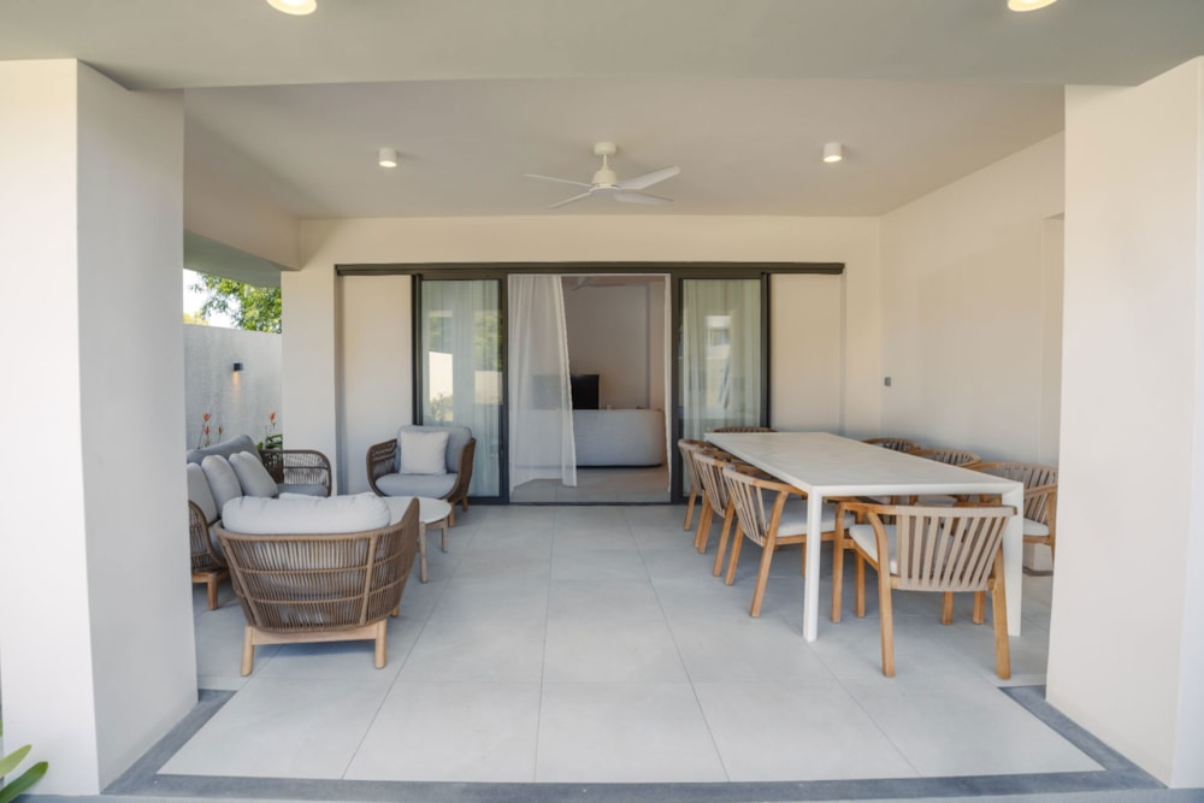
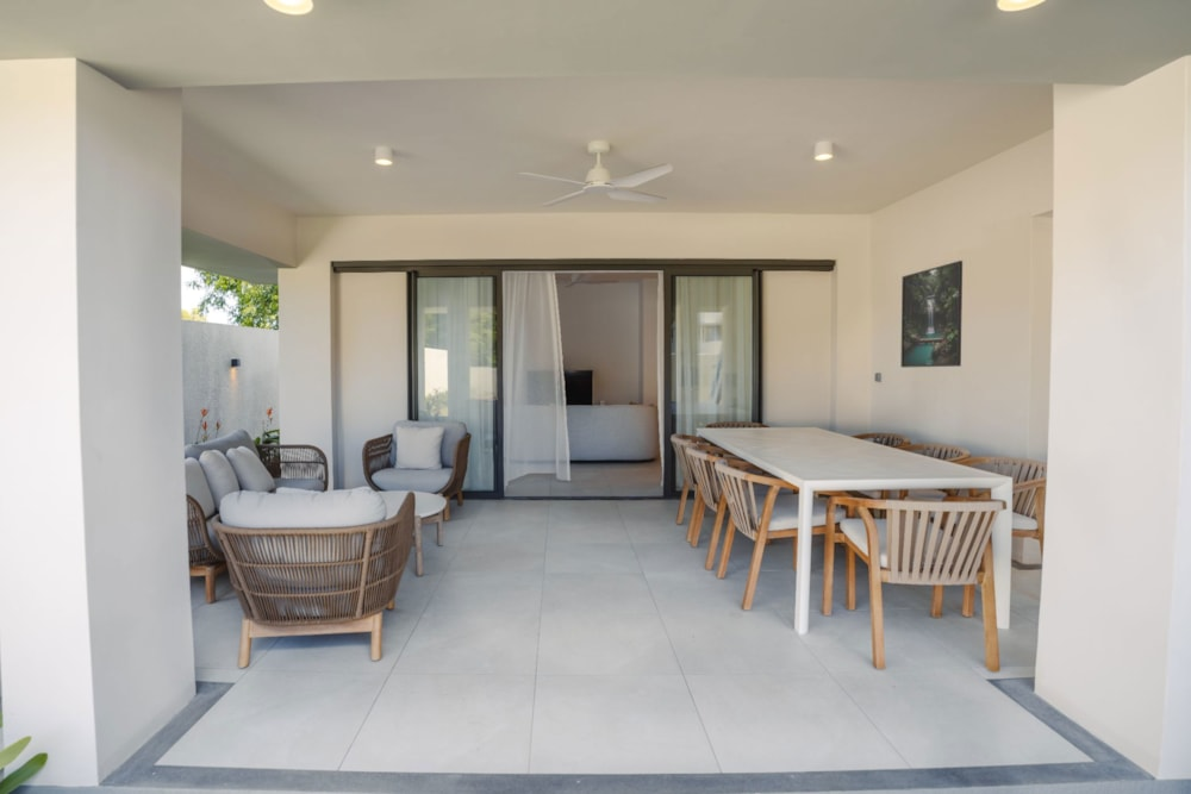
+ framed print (929, 318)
